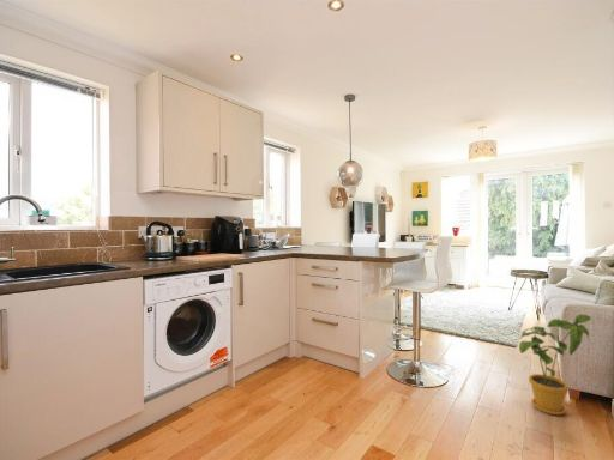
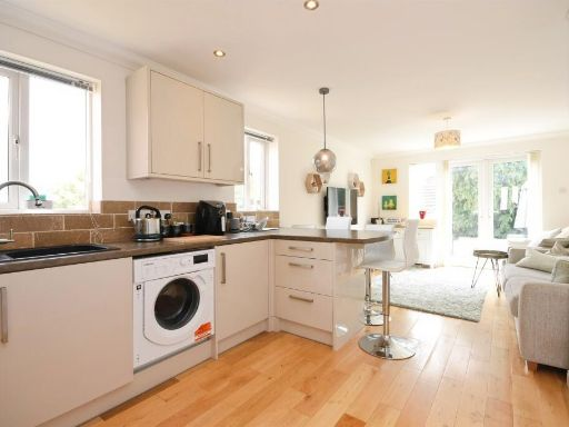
- house plant (543, 361)
